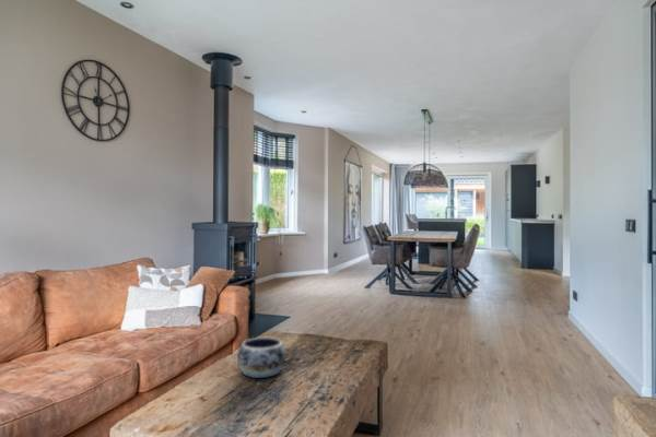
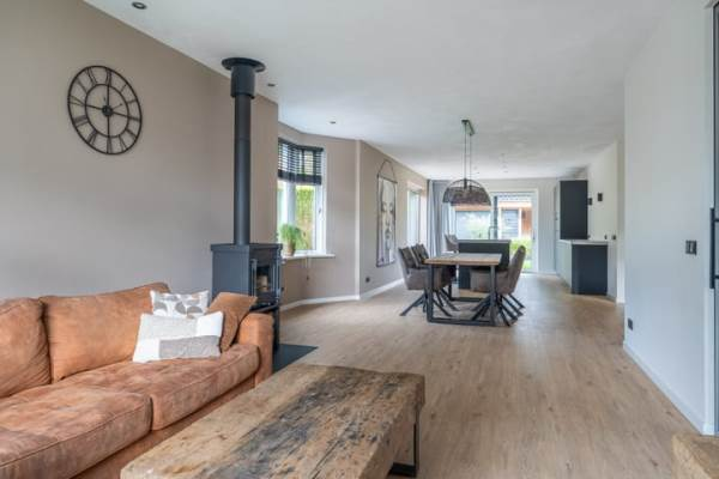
- decorative bowl (261, 356)
